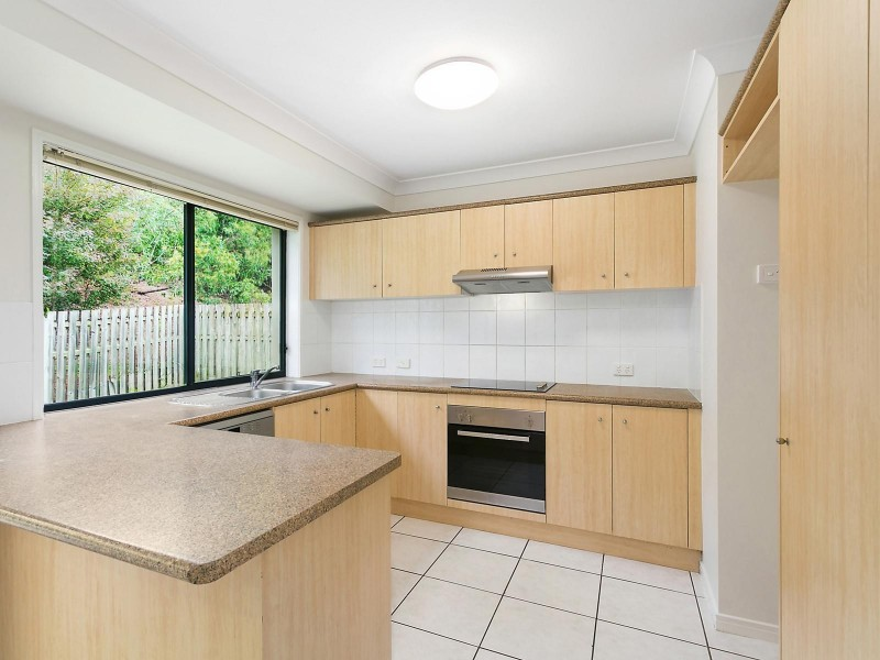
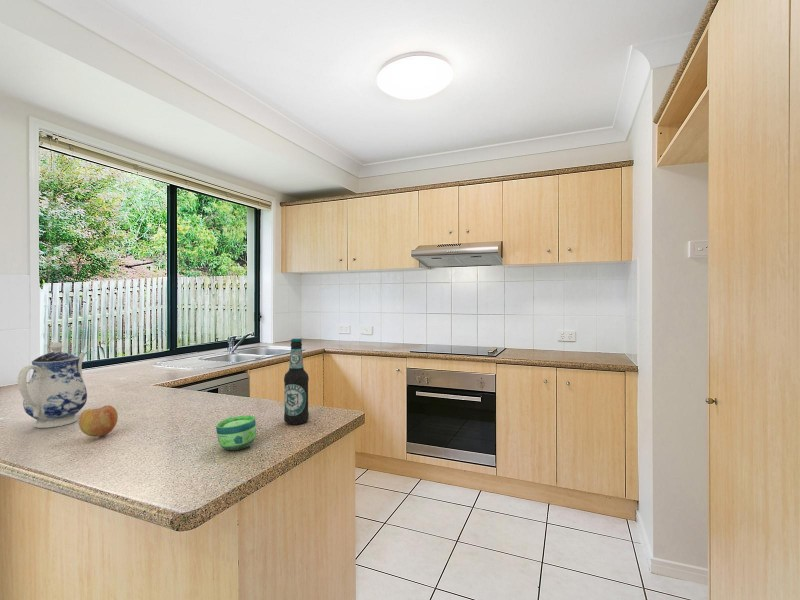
+ teapot (56, 382)
+ bottle (296, 380)
+ fruit (100, 422)
+ cup (233, 432)
